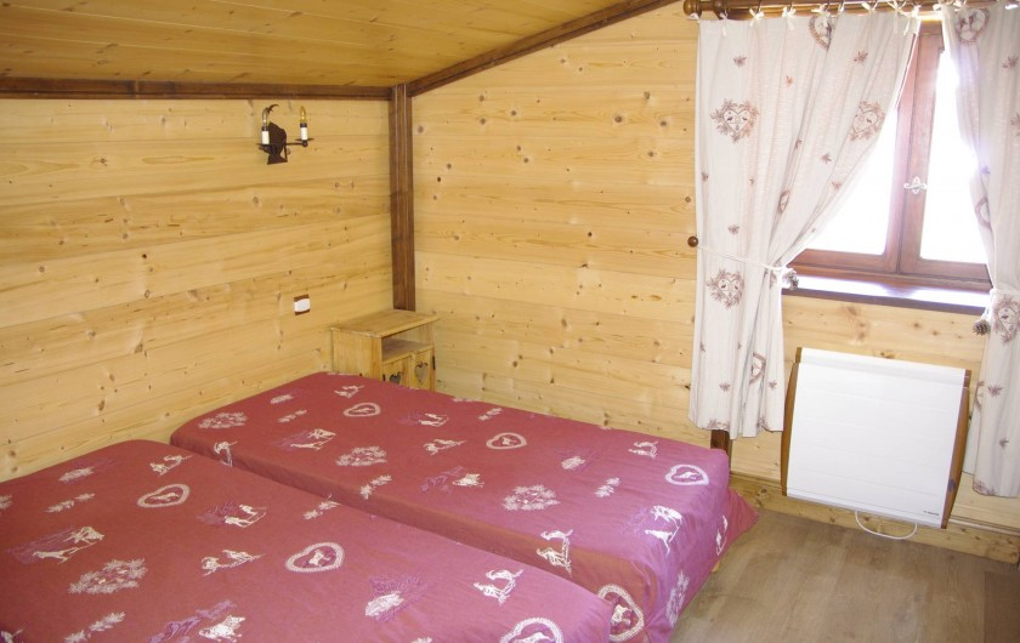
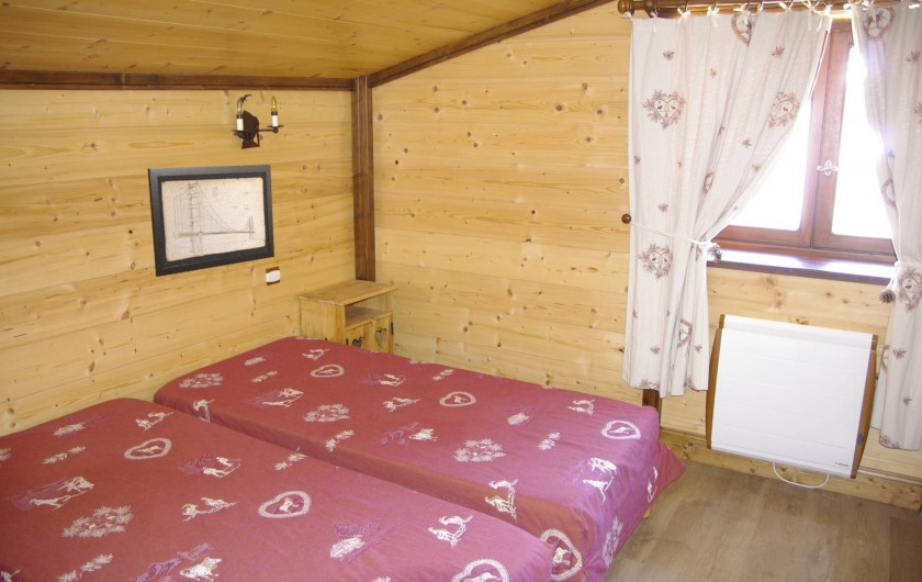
+ wall art (216, 216)
